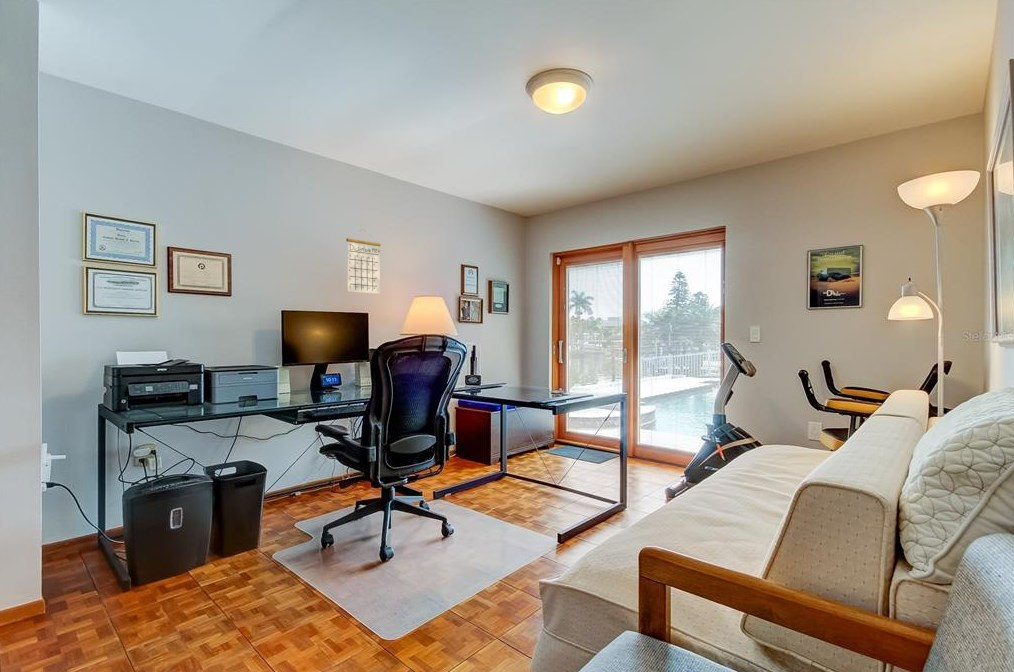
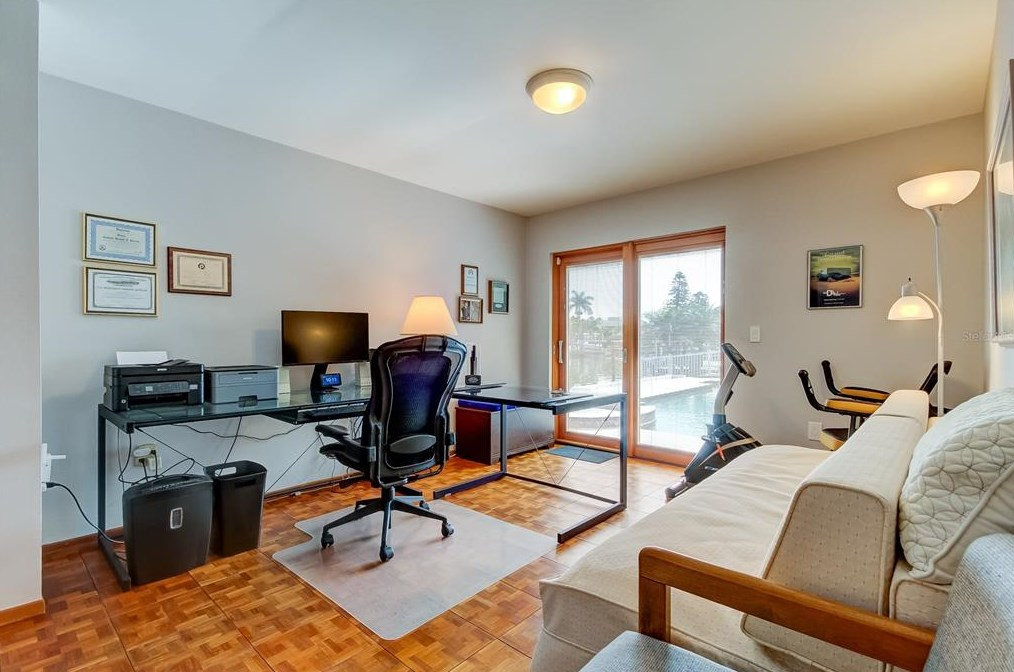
- calendar (364, 260)
